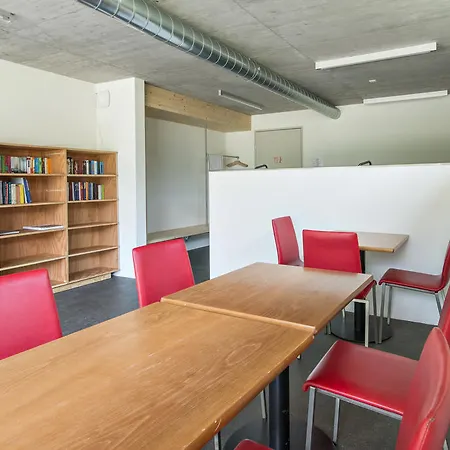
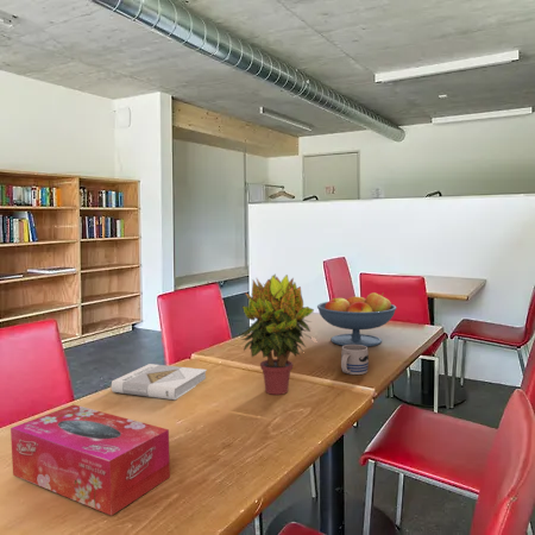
+ fruit bowl (355, 316)
+ book (160, 380)
+ mug (352, 359)
+ tissue box (89, 452)
+ potted plant (278, 333)
